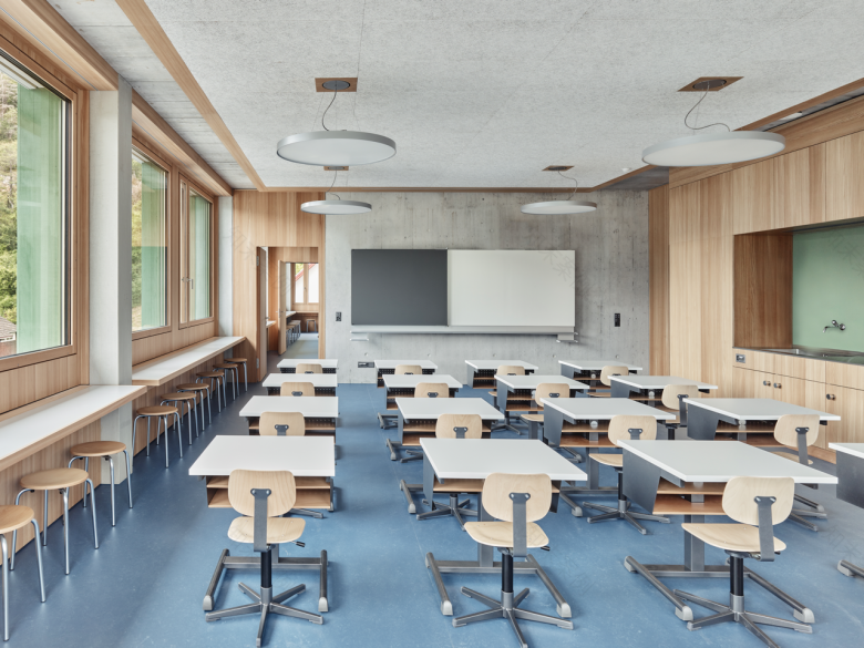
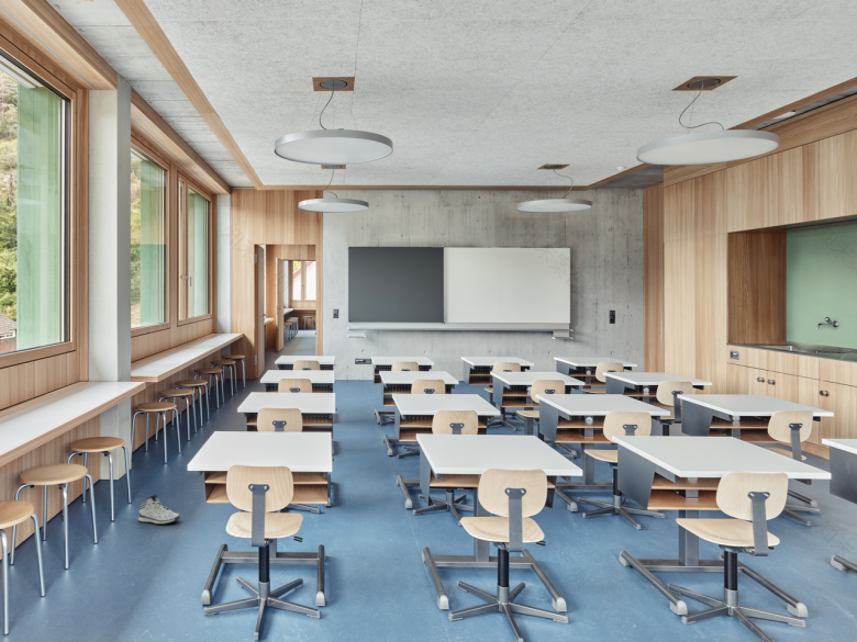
+ sneaker (158, 508)
